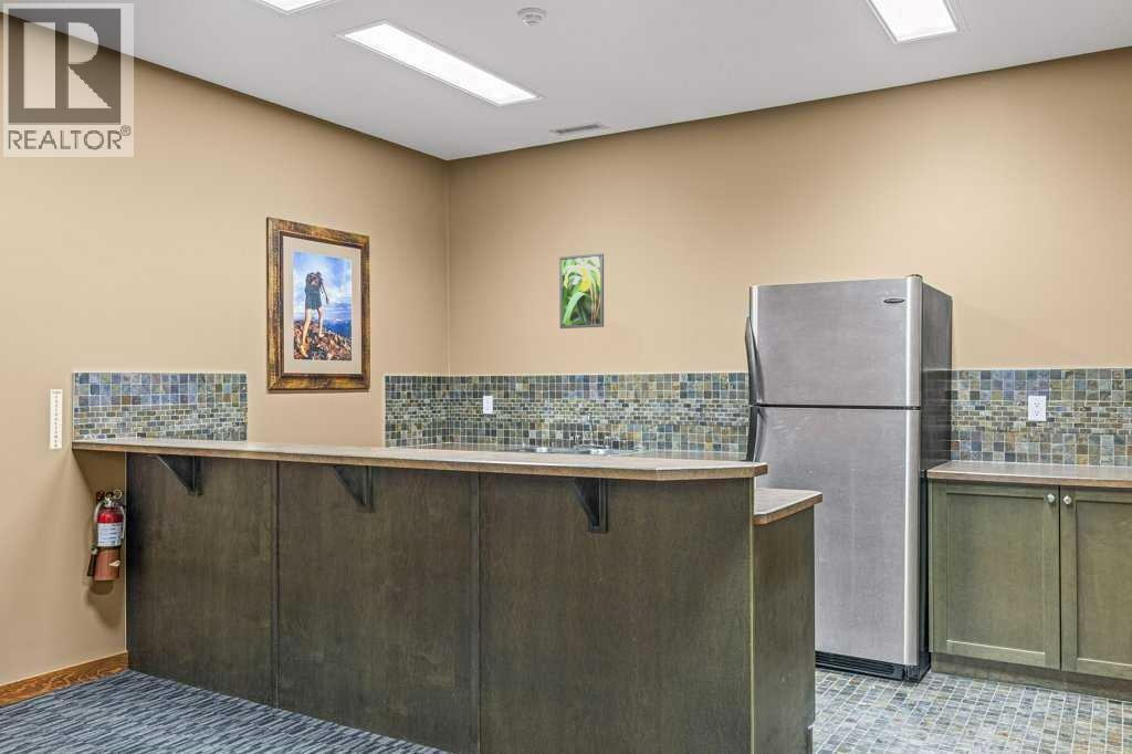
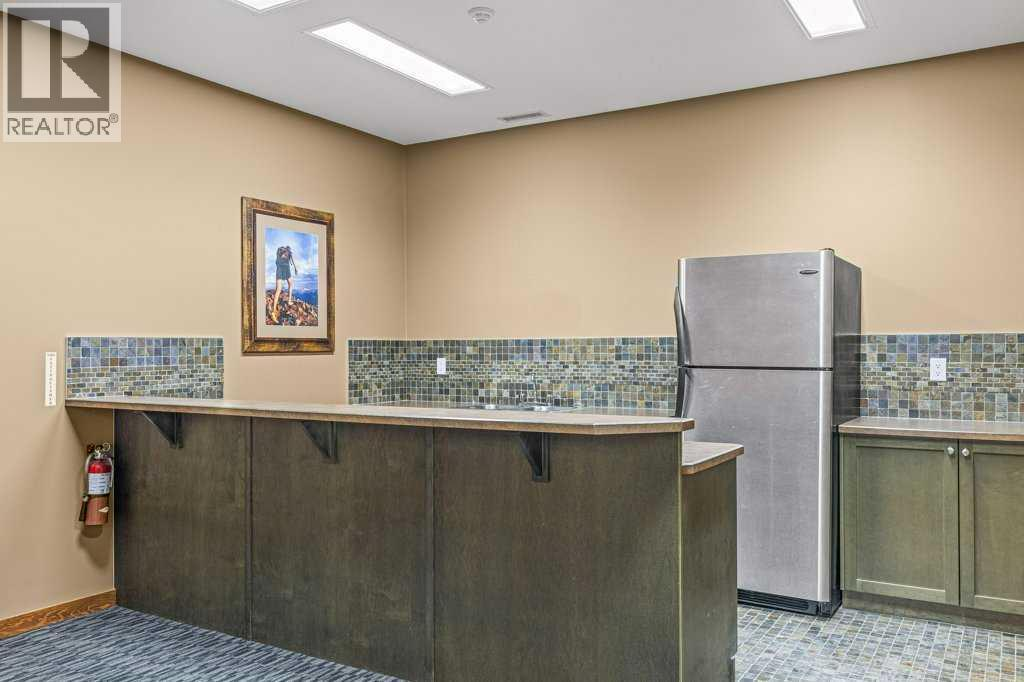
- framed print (581, 291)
